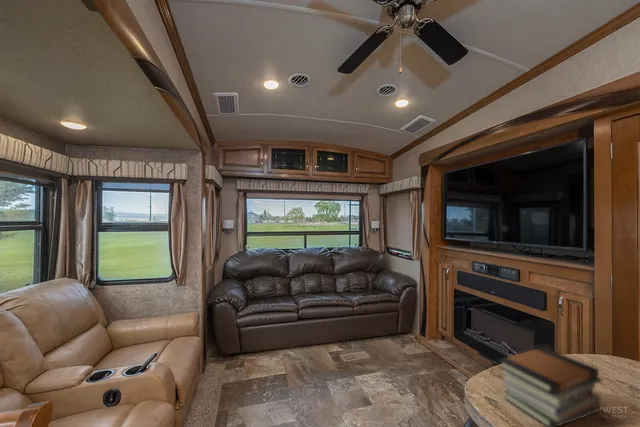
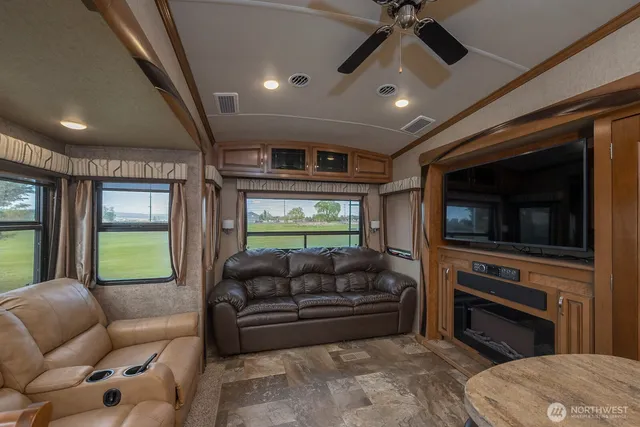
- book stack (548, 384)
